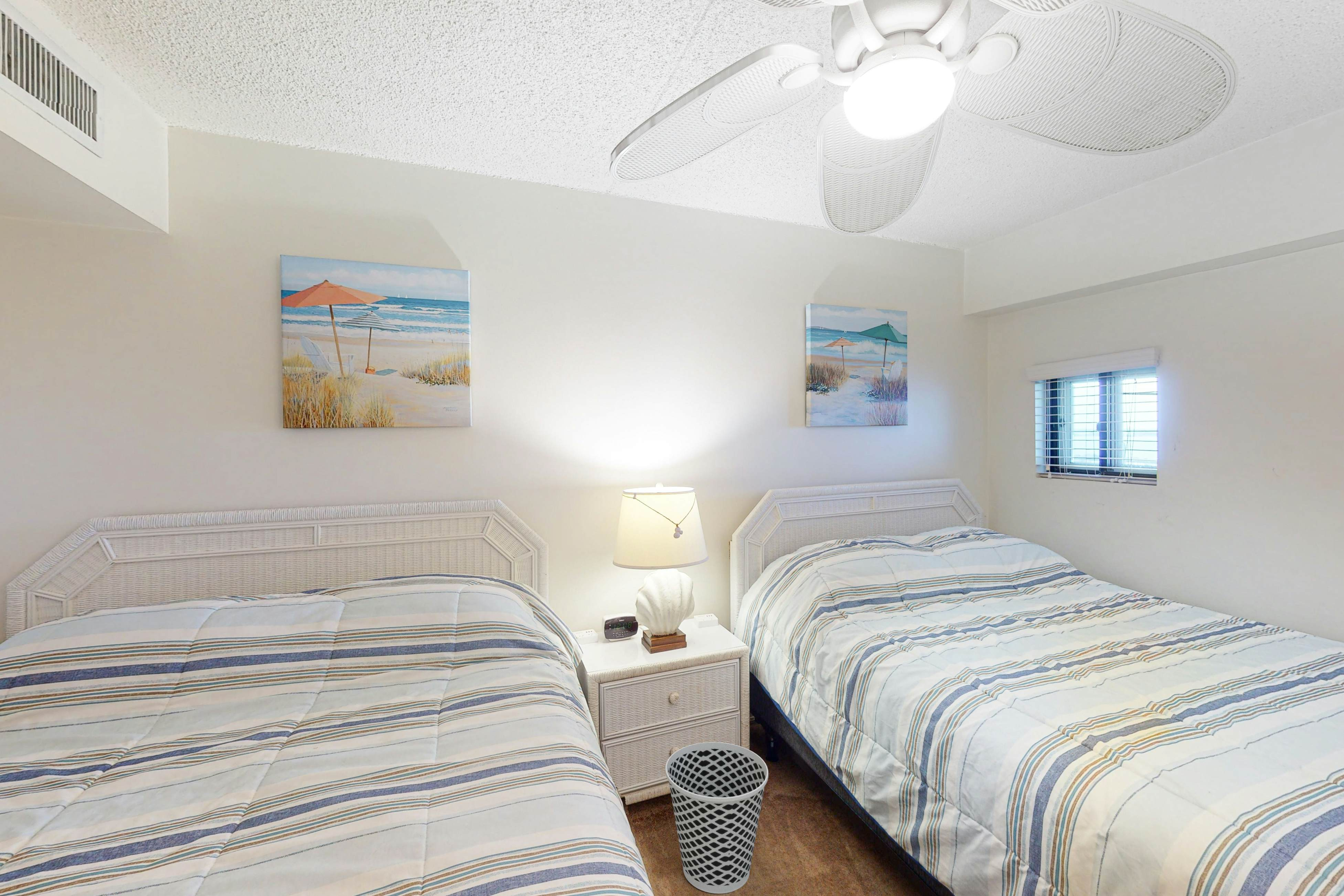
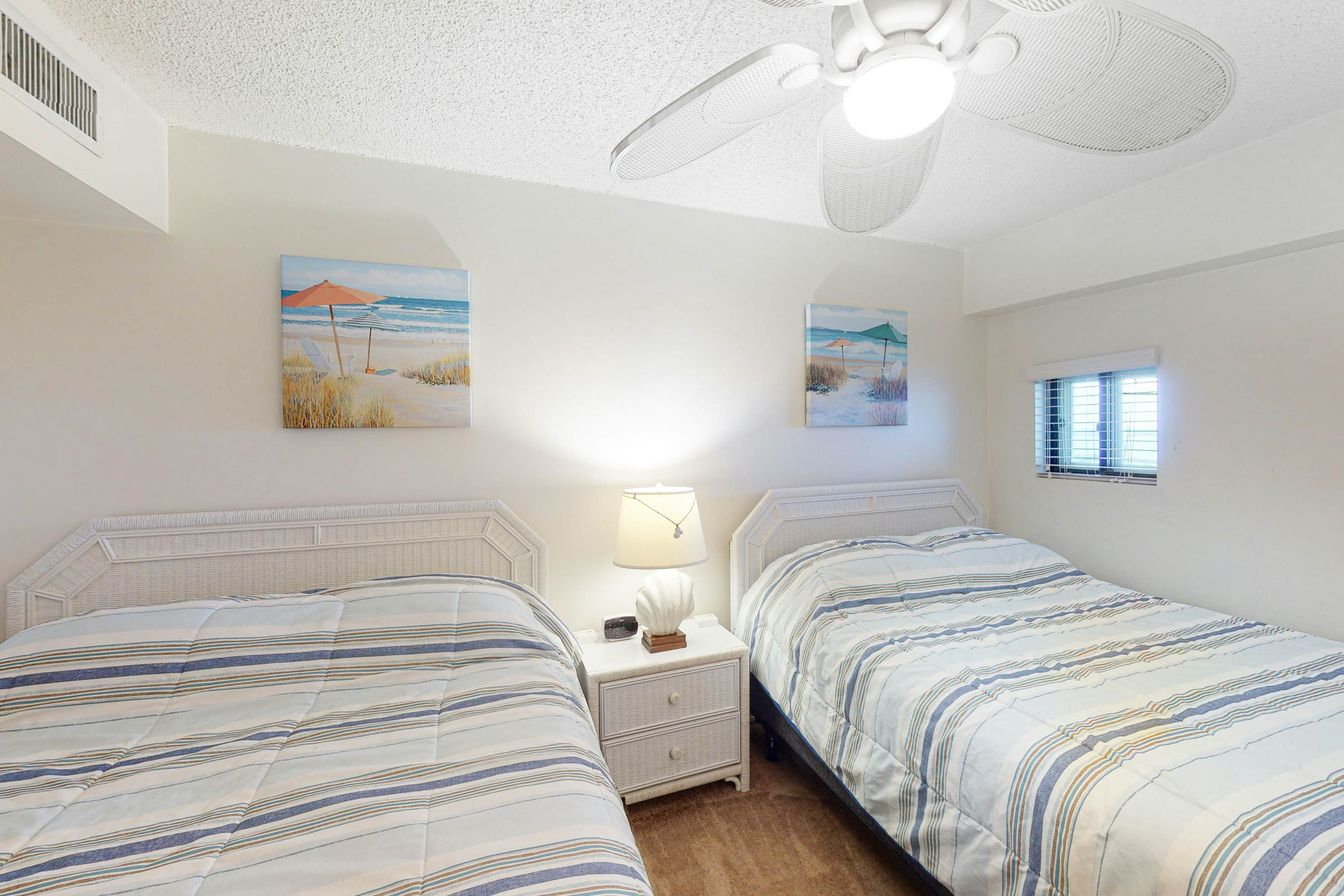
- wastebasket (716, 818)
